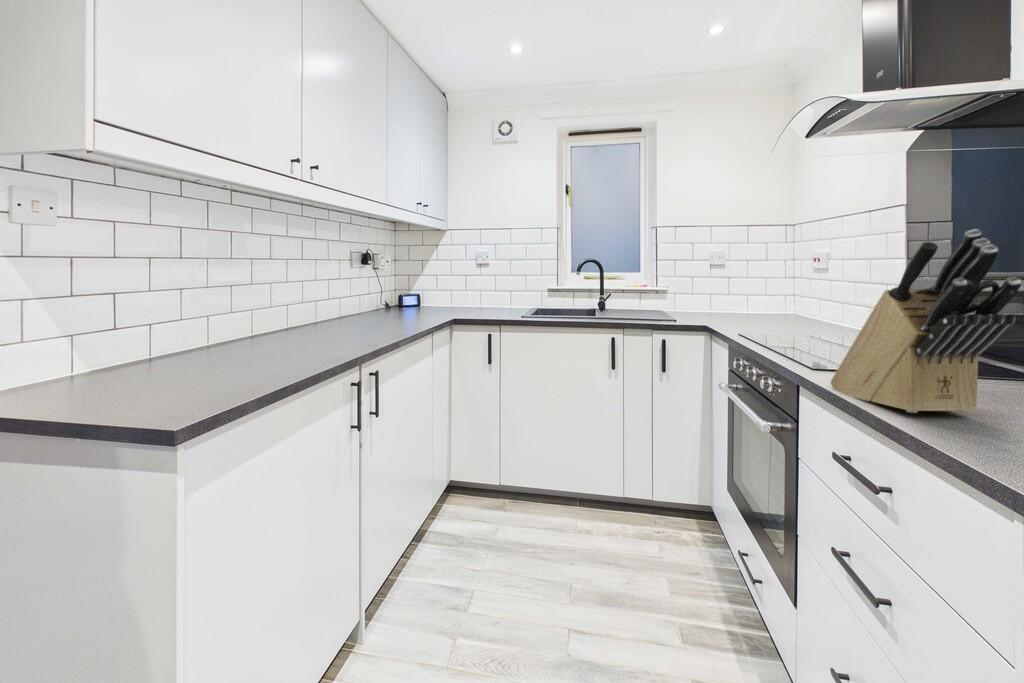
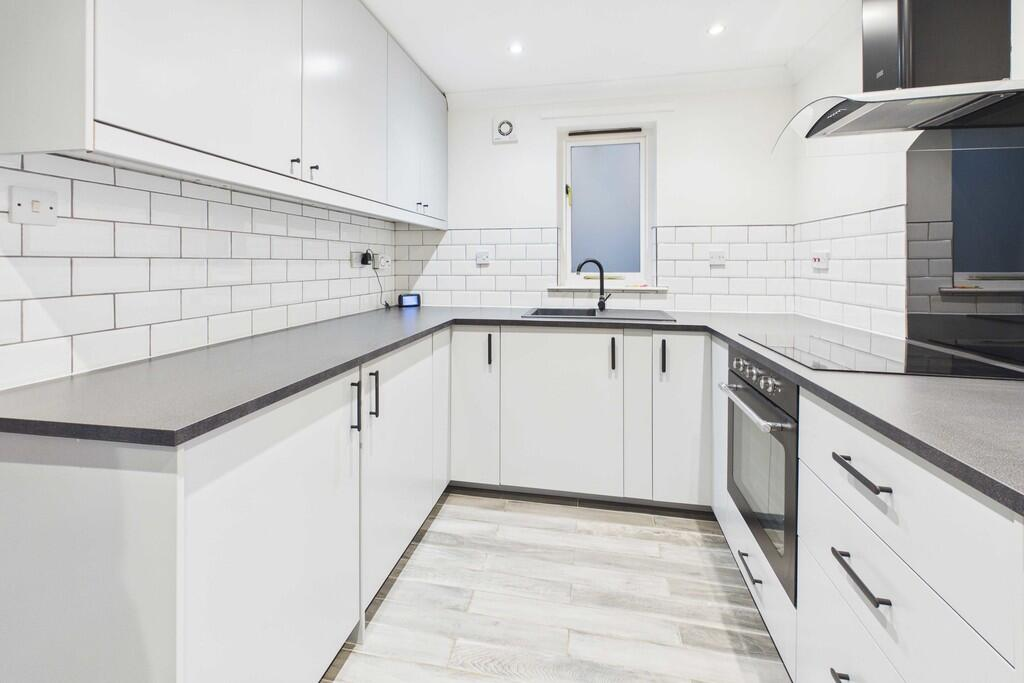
- knife block (911, 323)
